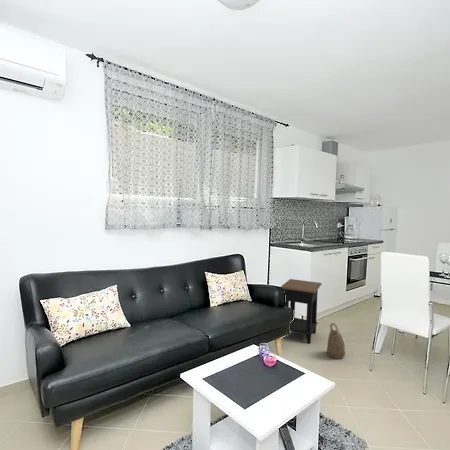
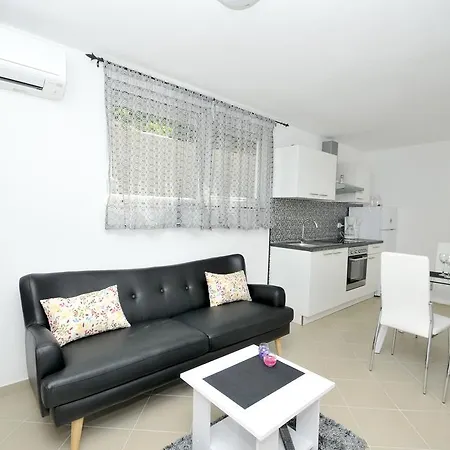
- side table (294, 310)
- basket (336, 338)
